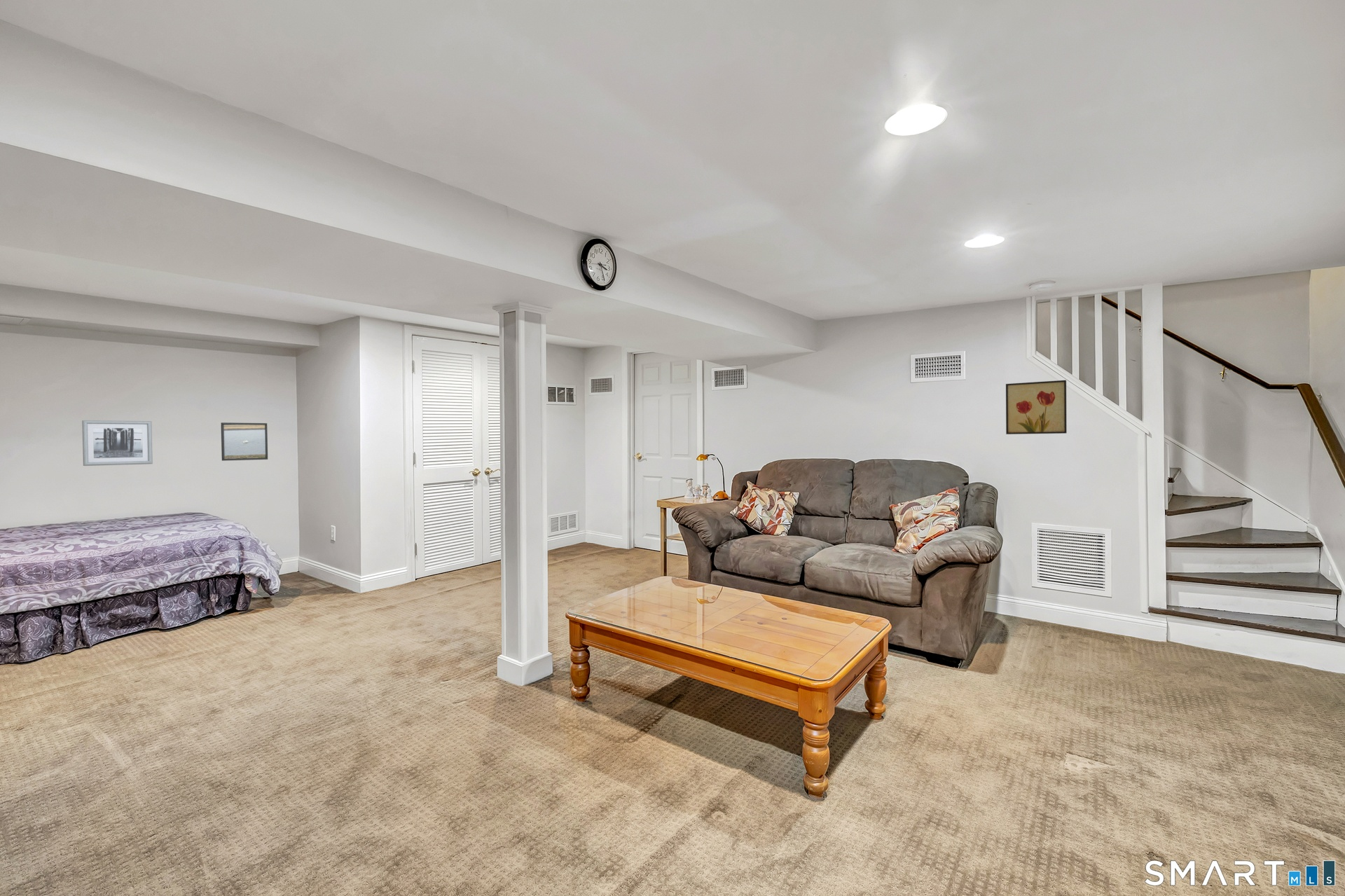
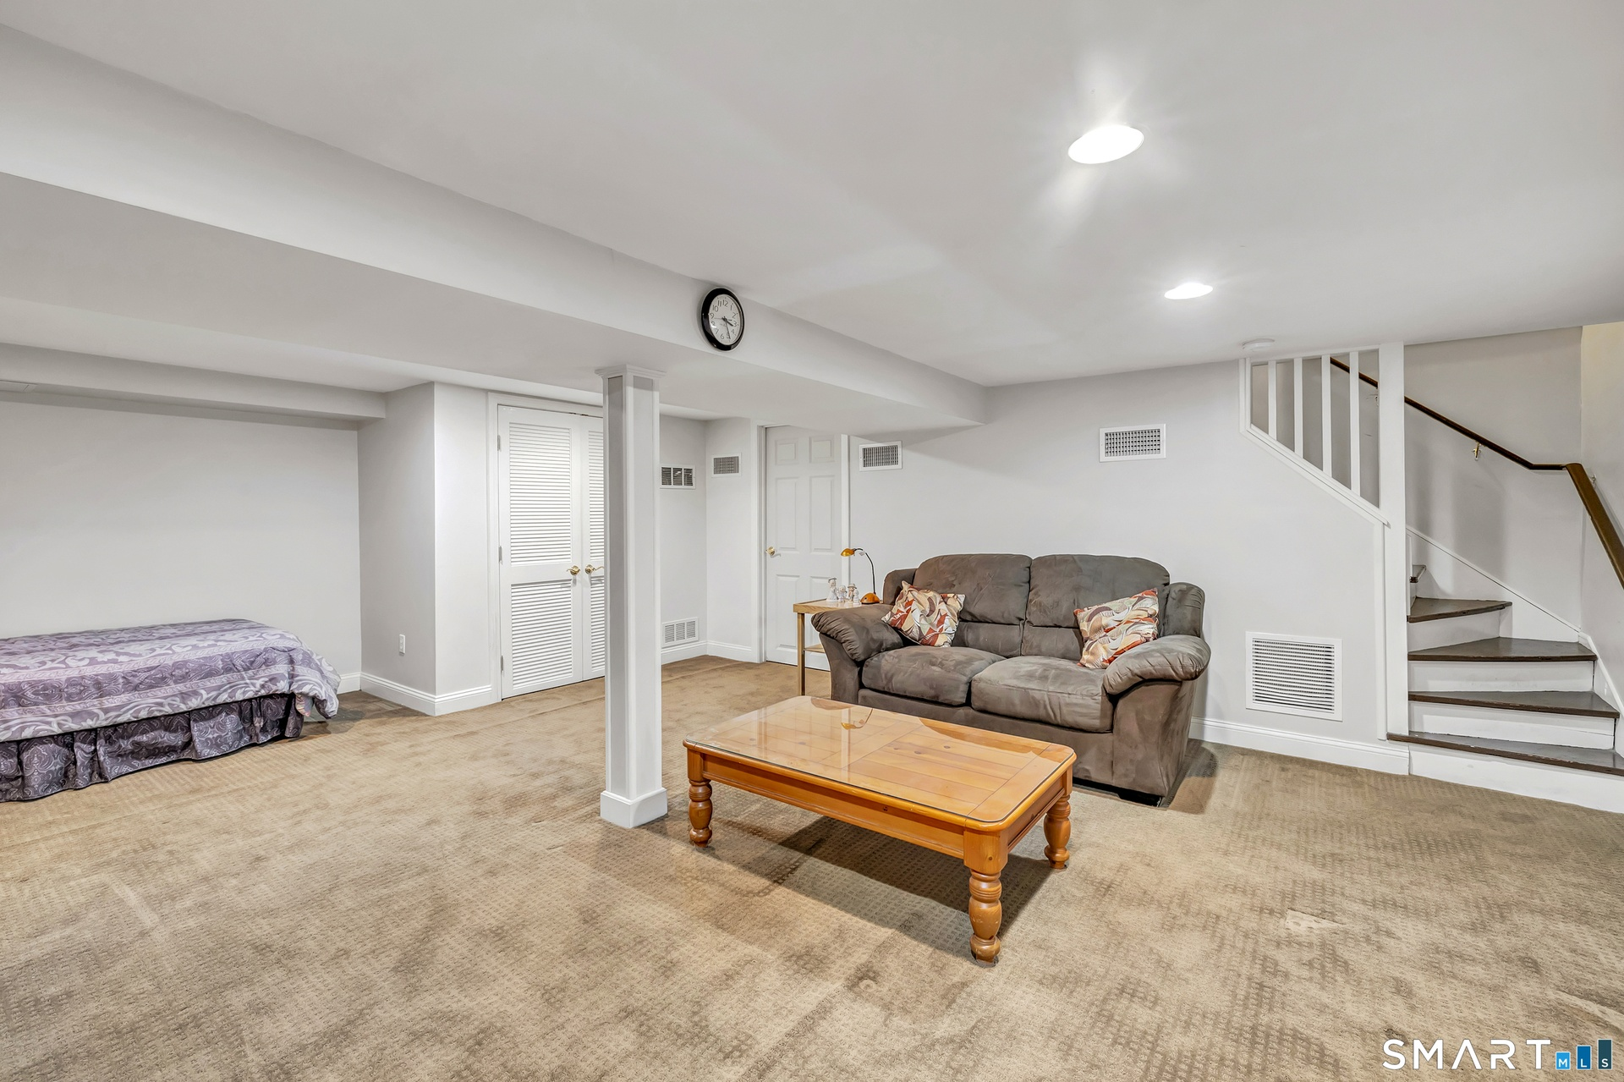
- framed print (244, 441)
- wall art (1035, 408)
- wall art (118, 443)
